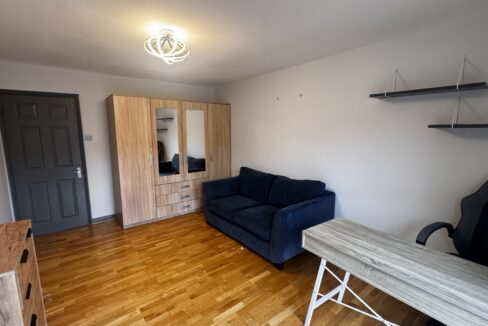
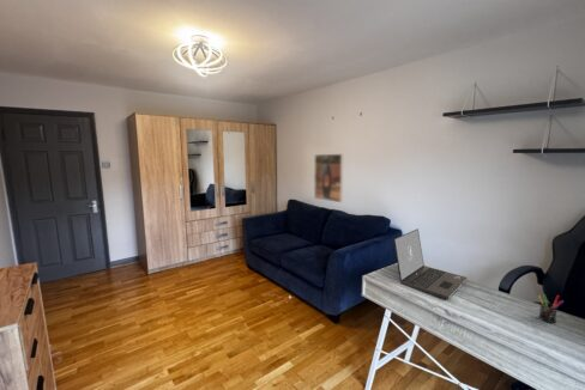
+ laptop (428, 267)
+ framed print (327, 177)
+ pen holder (548, 306)
